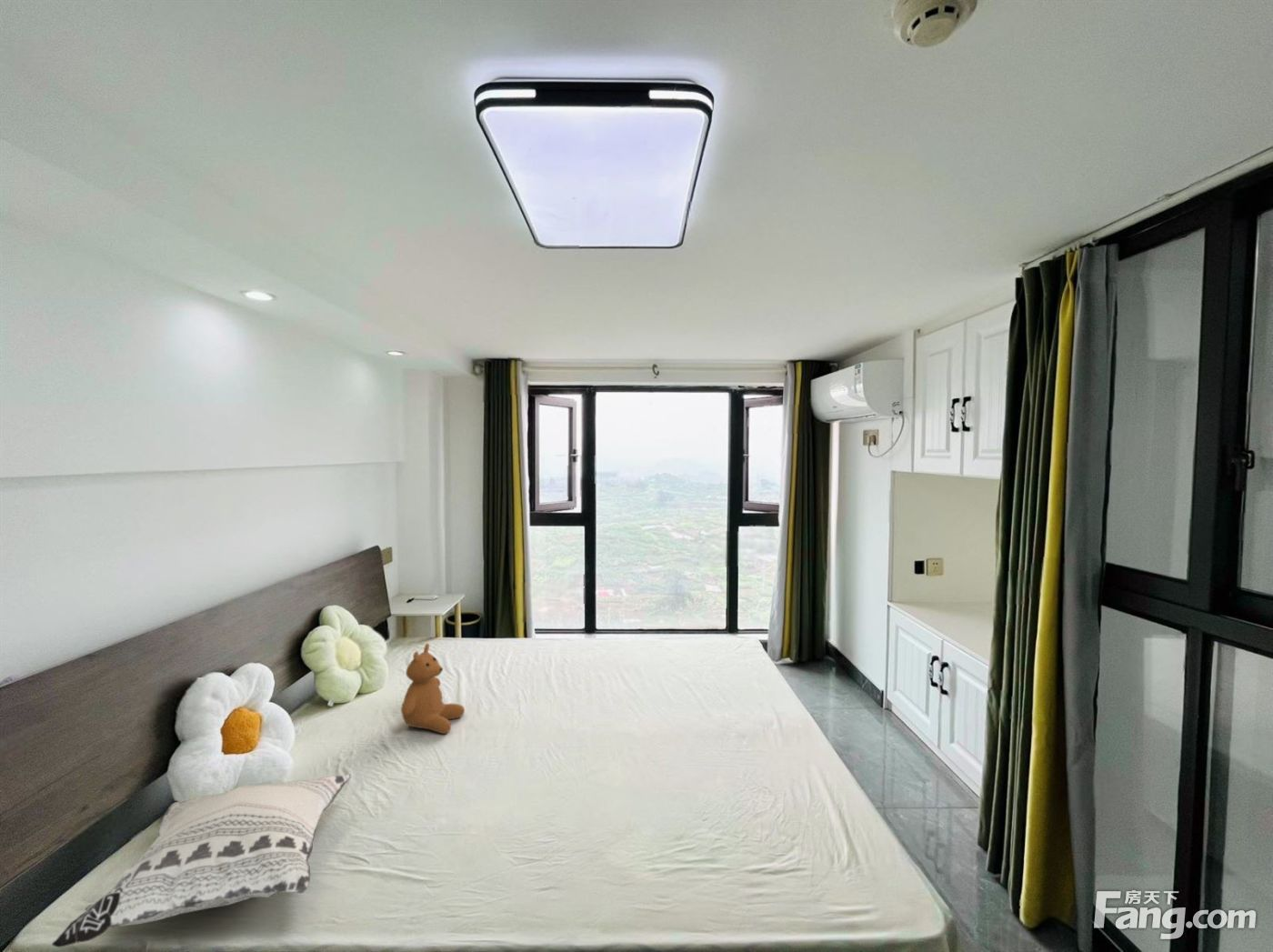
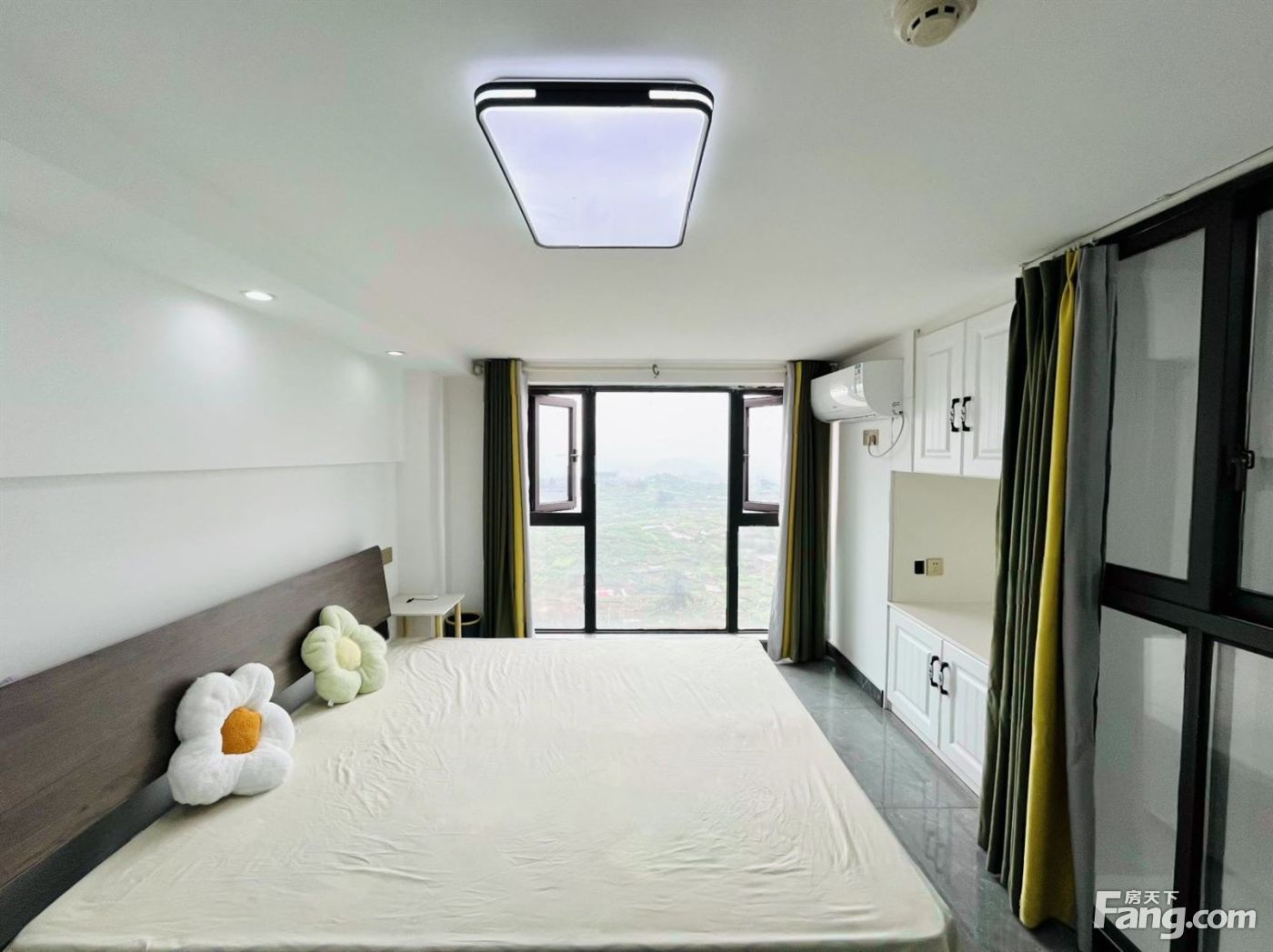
- decorative pillow (232, 842)
- teddy bear (433, 686)
